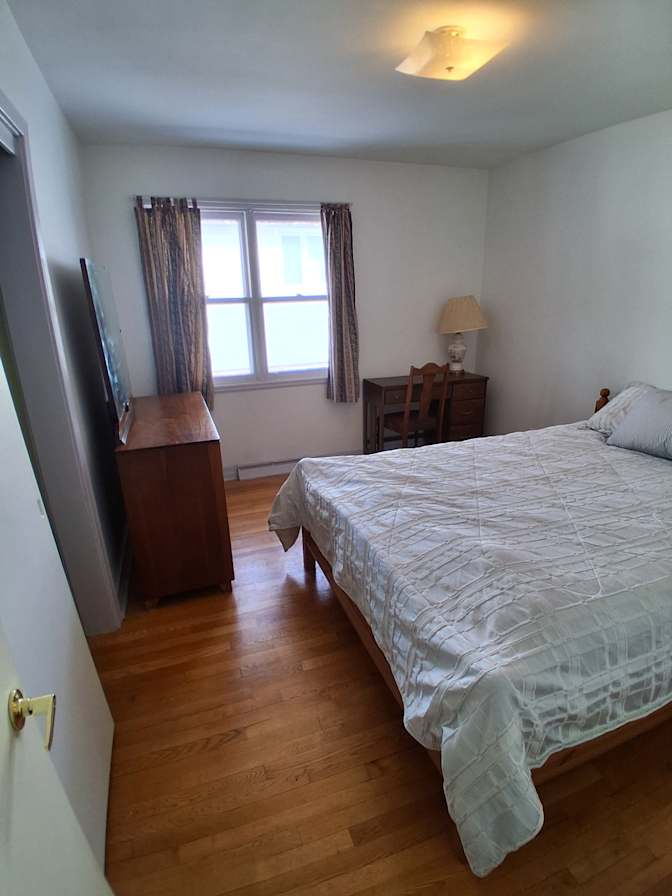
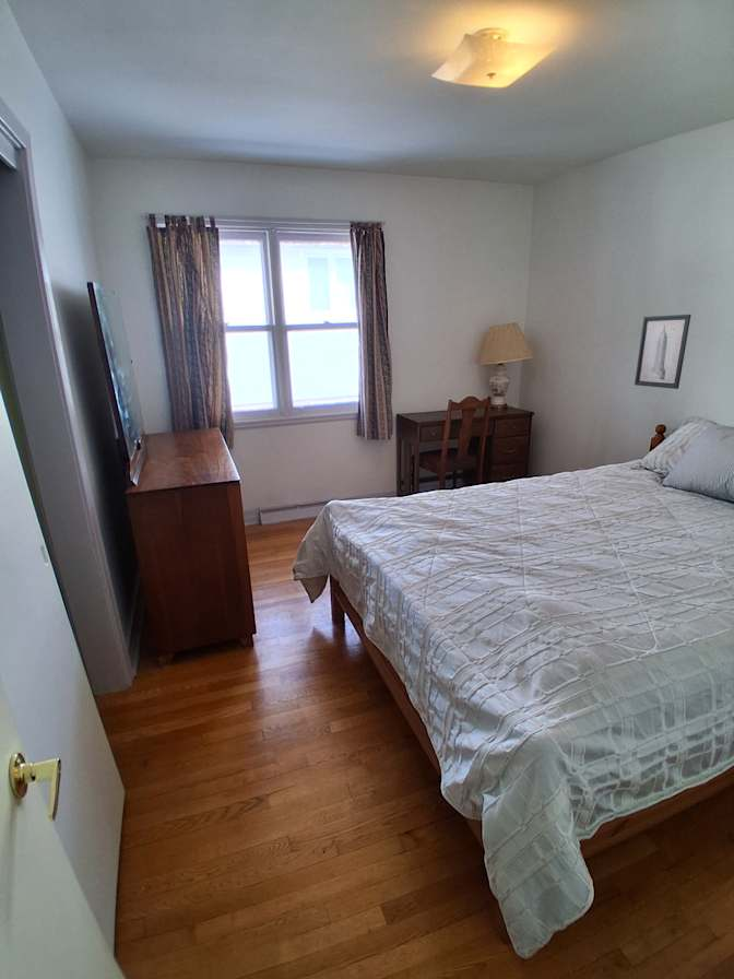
+ wall art (661, 352)
